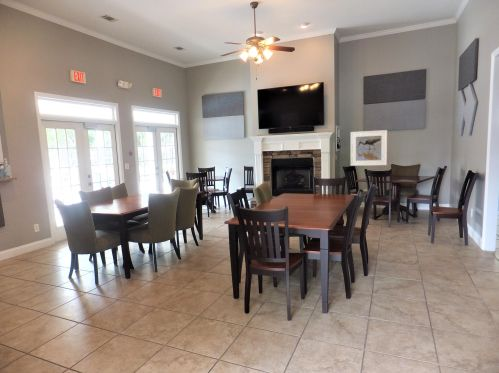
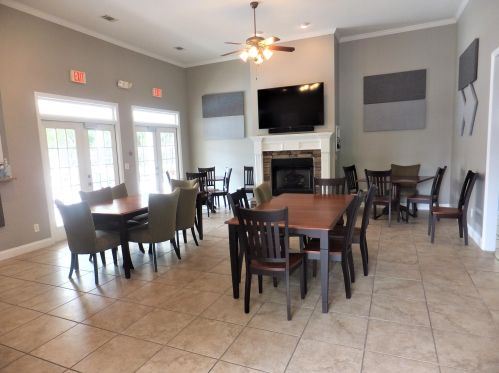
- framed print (368, 148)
